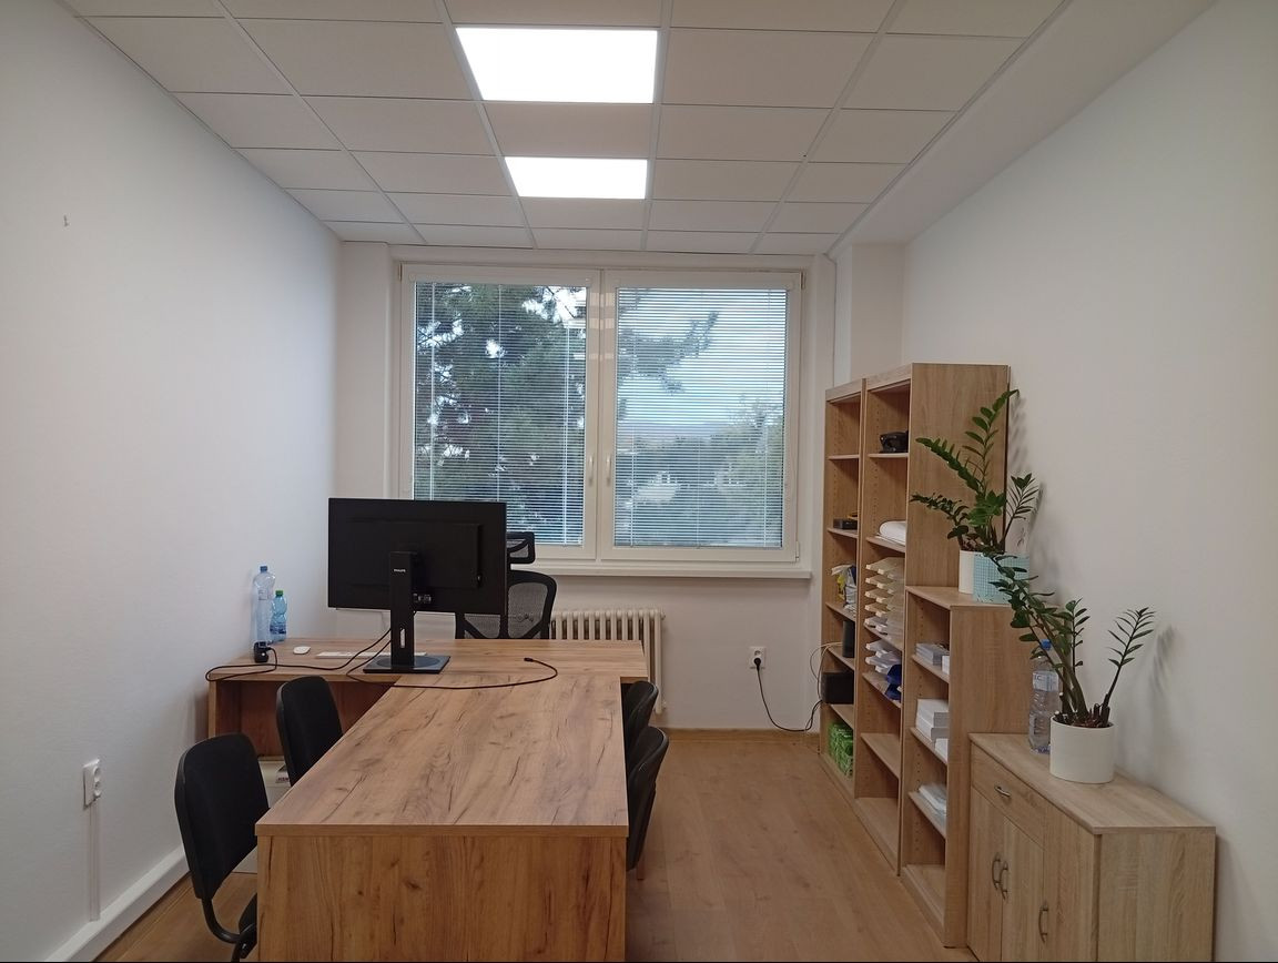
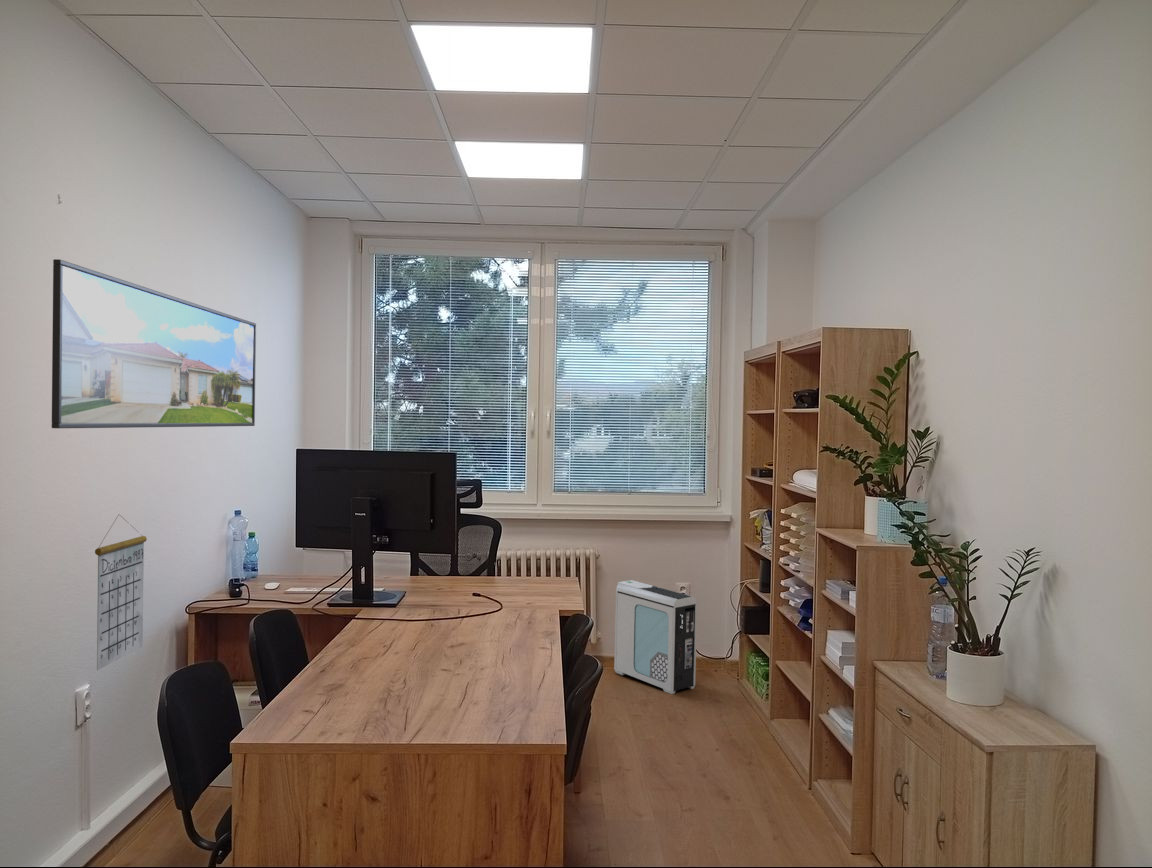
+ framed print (178, 363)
+ calendar (121, 586)
+ air purifier (654, 634)
